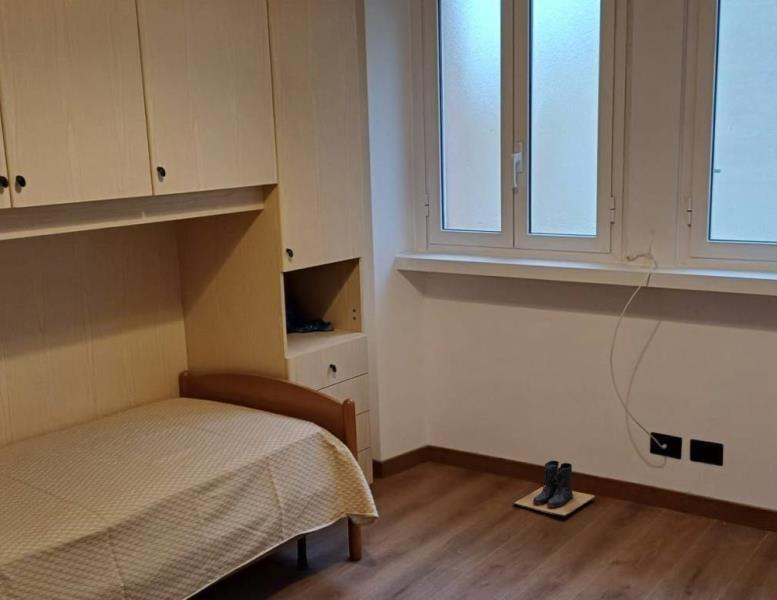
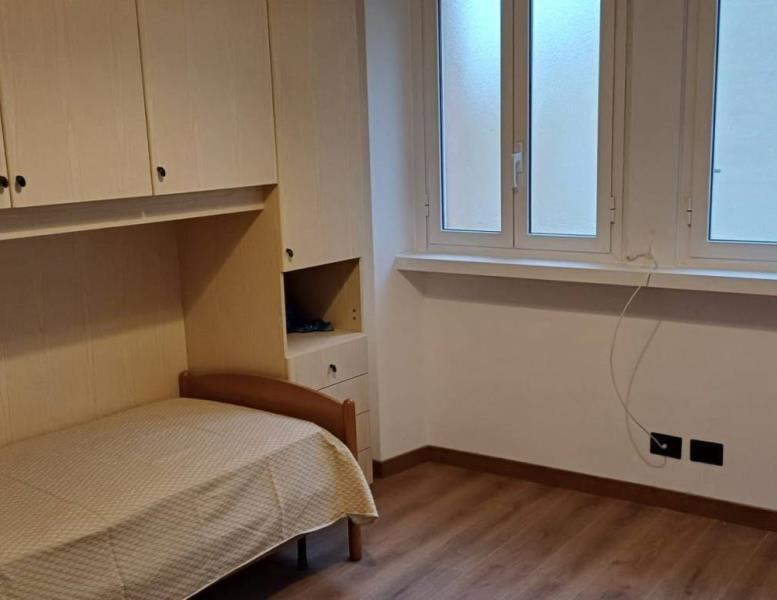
- boots (554, 483)
